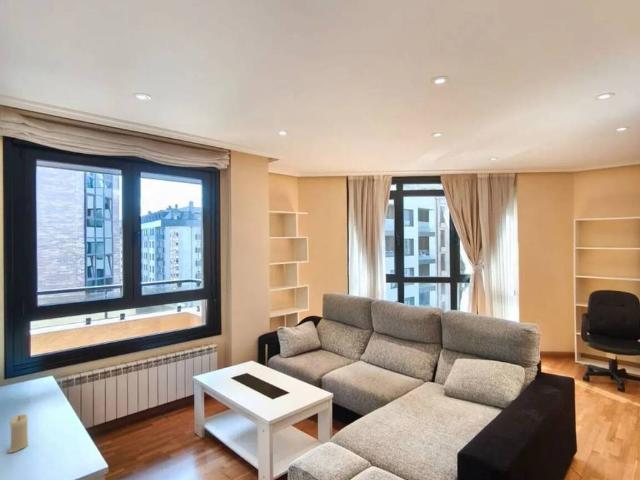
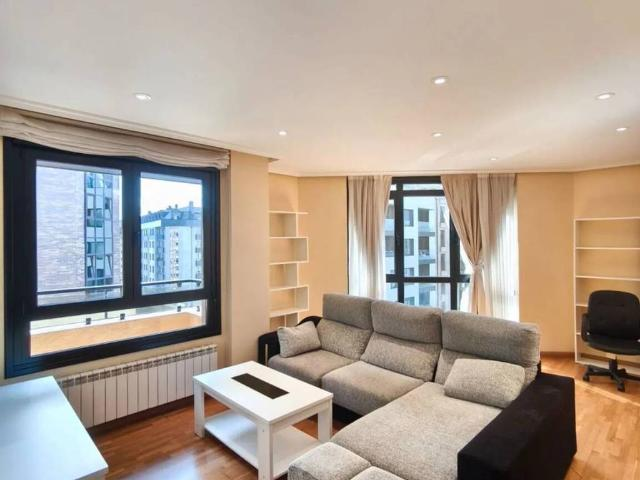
- candle (18, 431)
